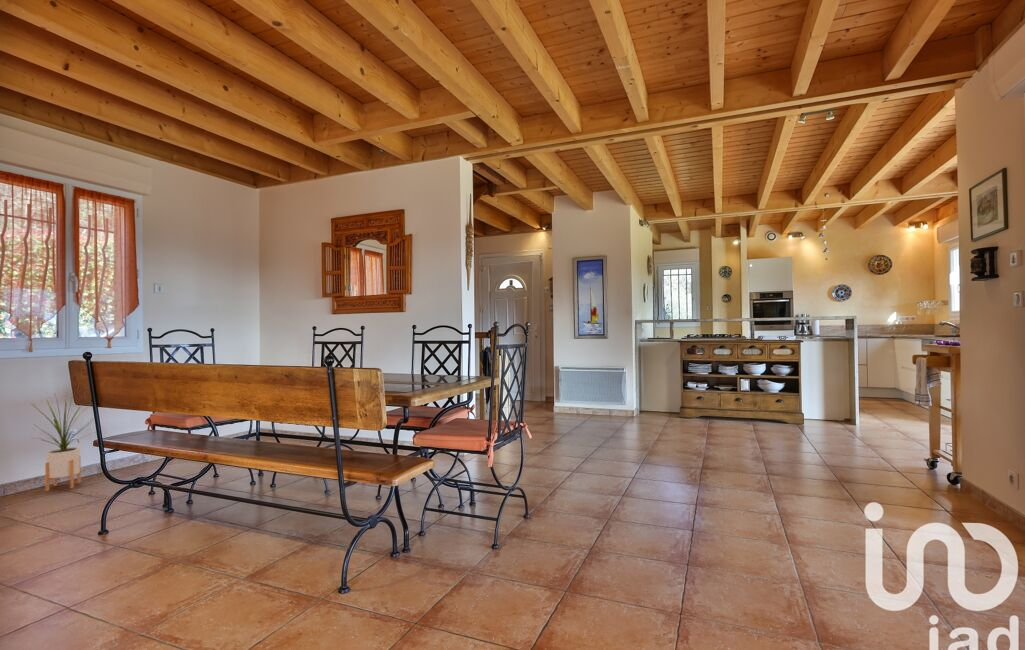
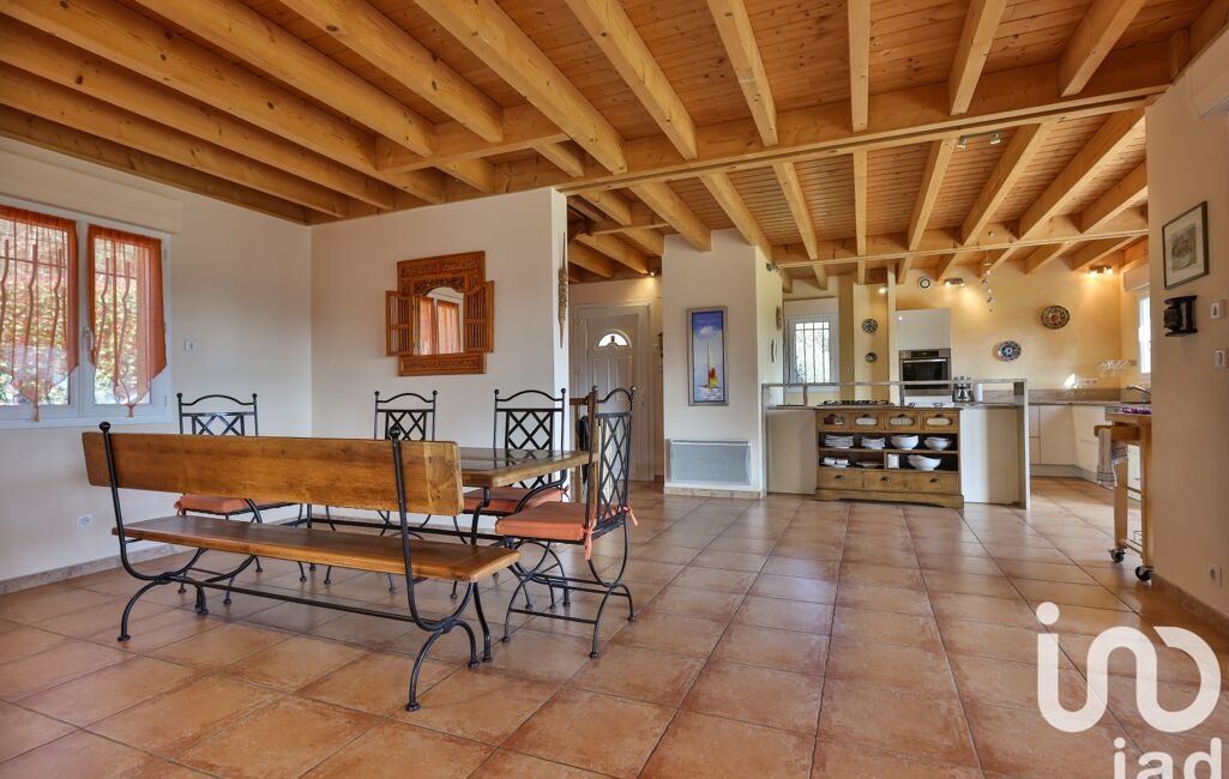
- house plant (63, 438)
